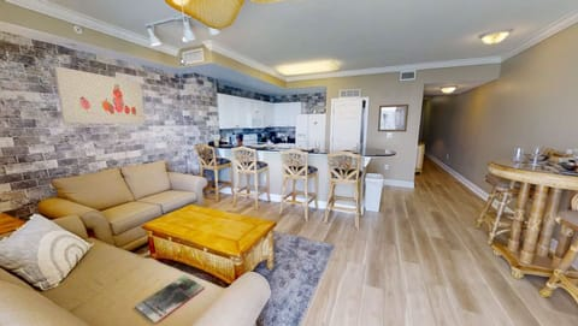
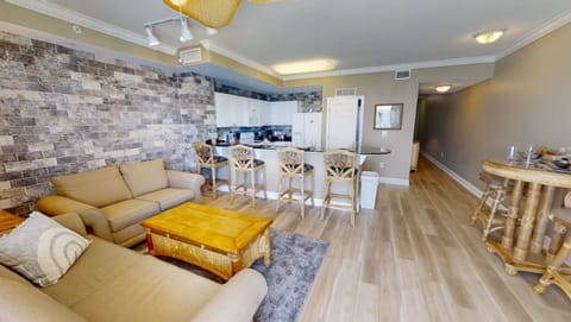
- magazine (171, 296)
- wall art (106, 100)
